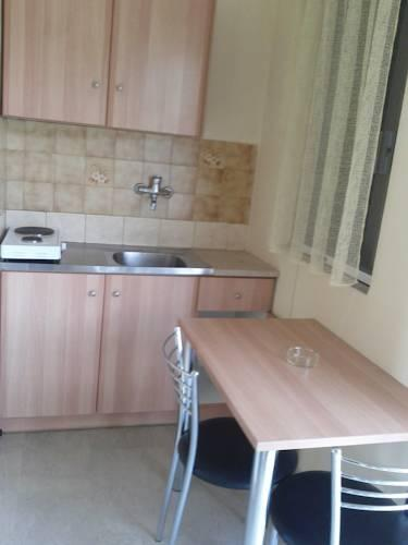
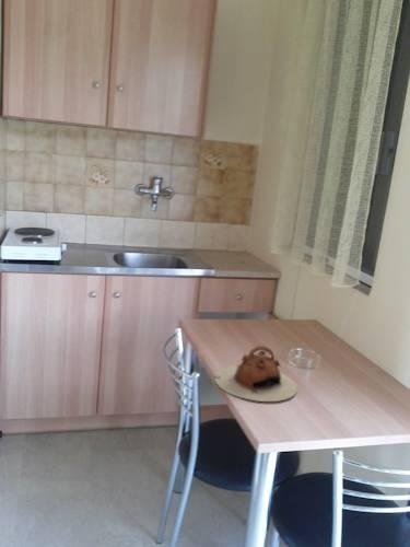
+ teapot (257, 364)
